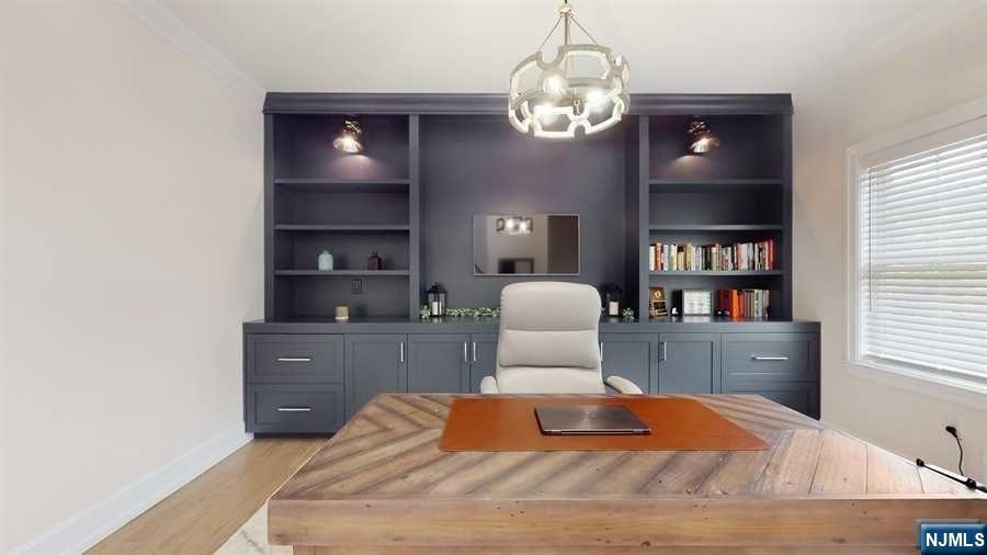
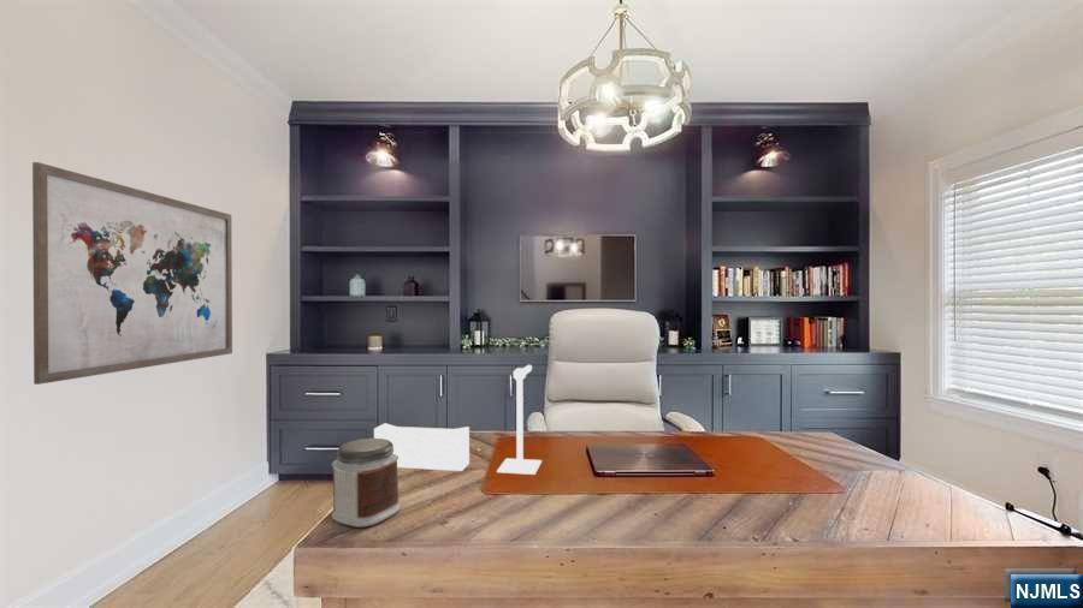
+ desk lamp (457, 428)
+ jar (366, 478)
+ wall art (155, 280)
